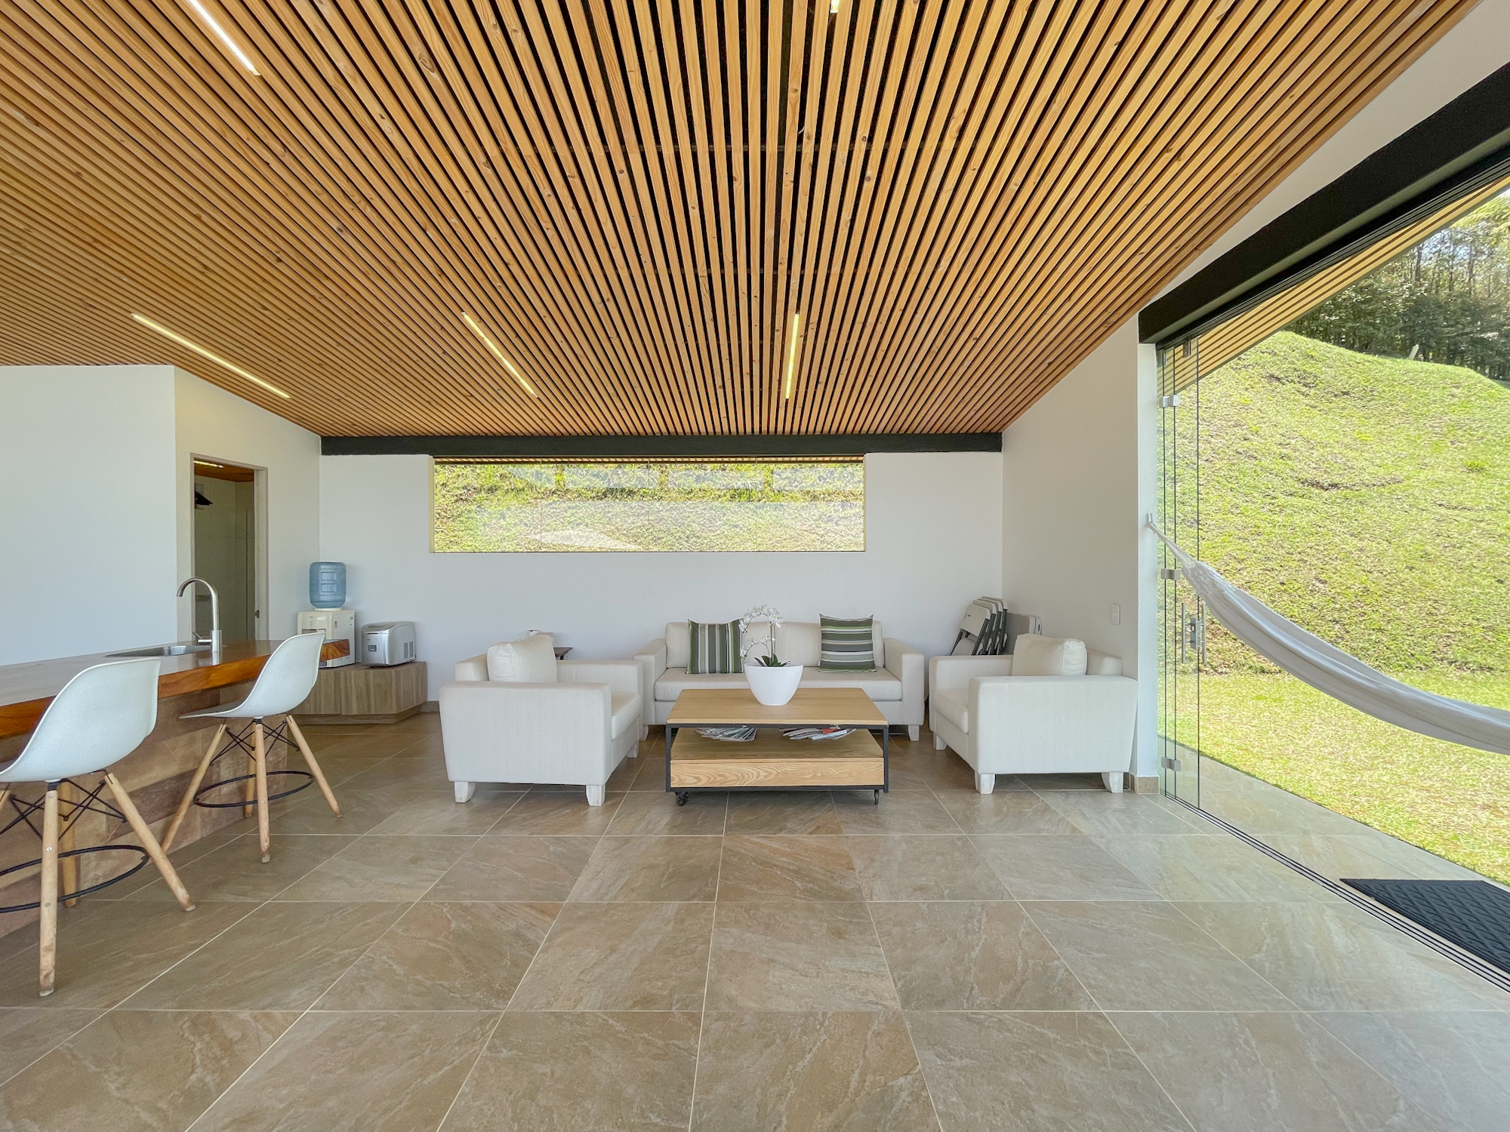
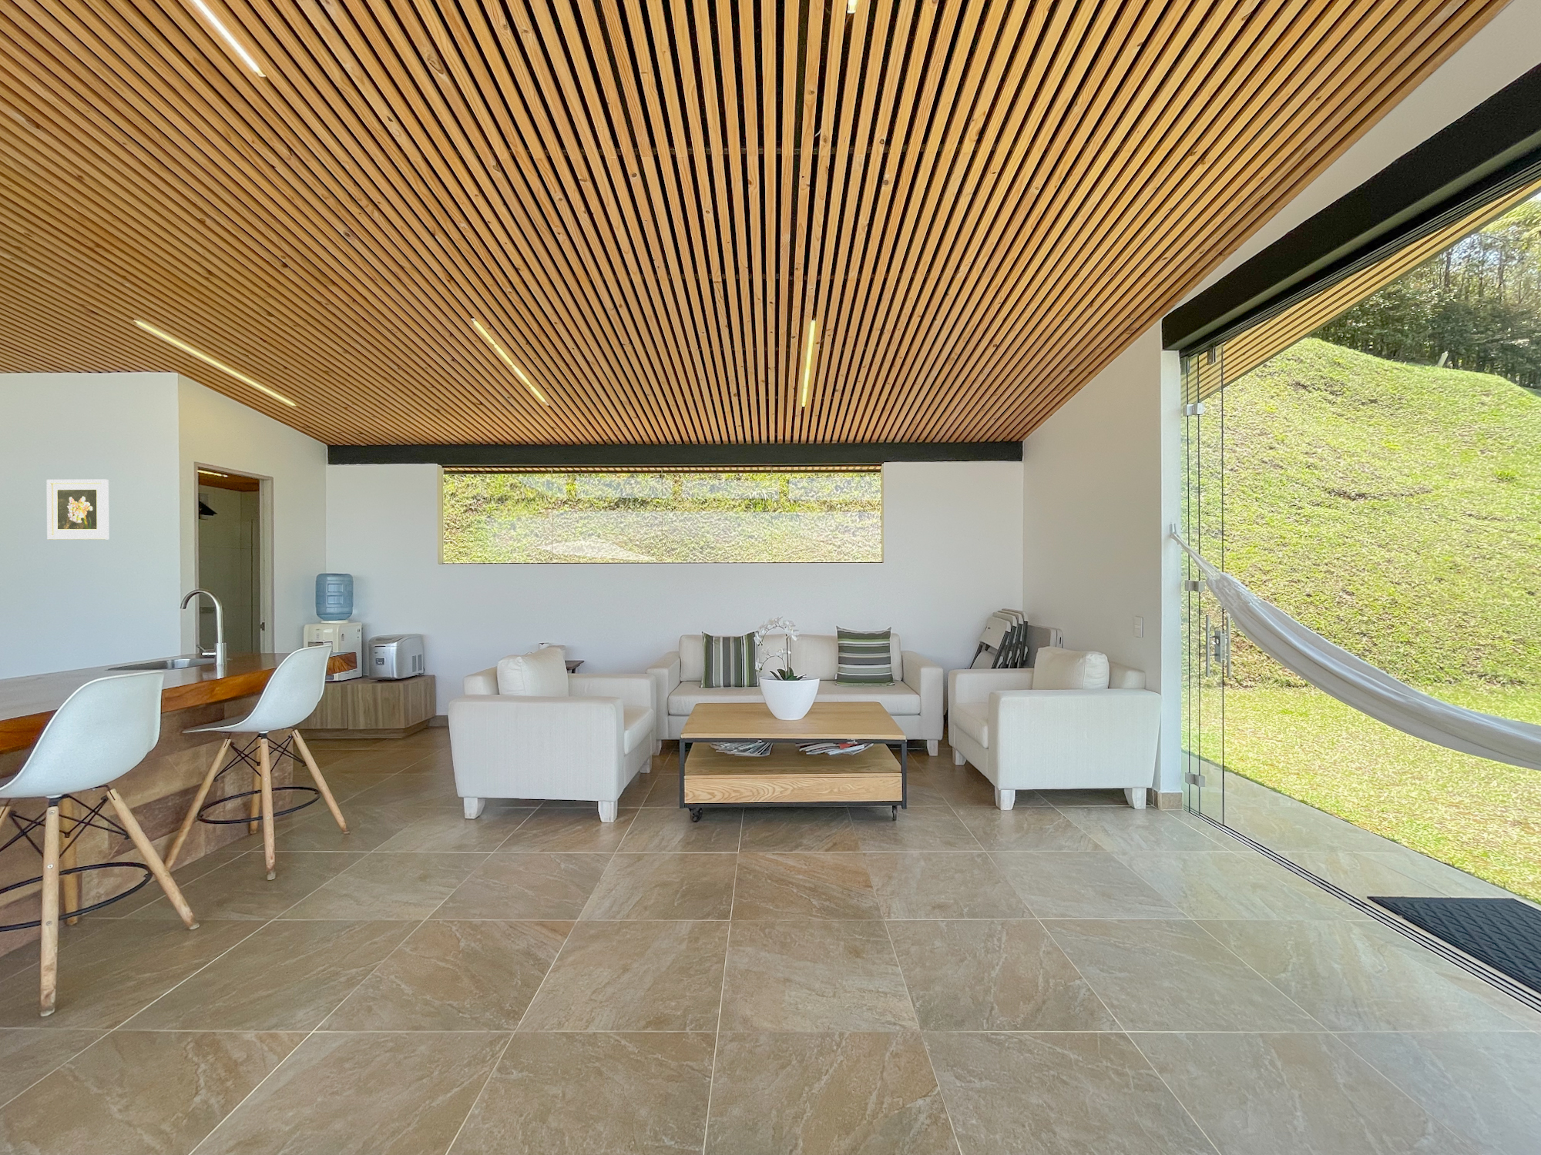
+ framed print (78, 510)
